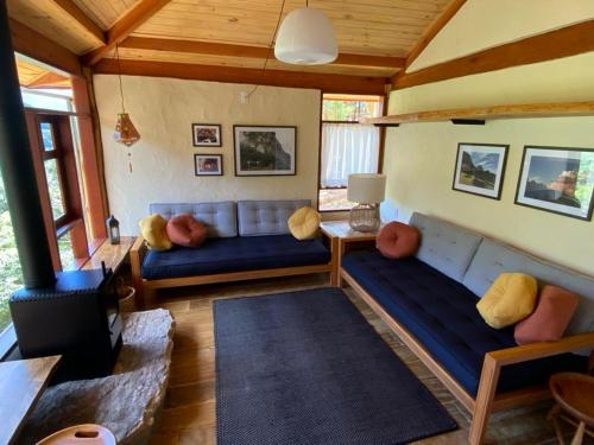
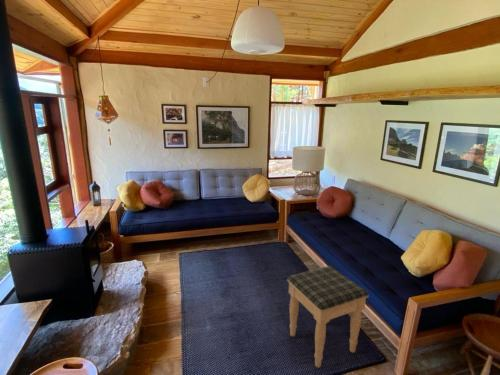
+ footstool (323, 312)
